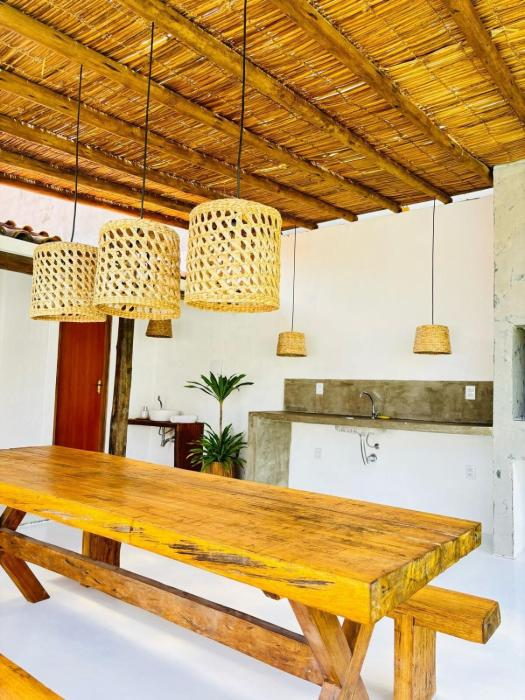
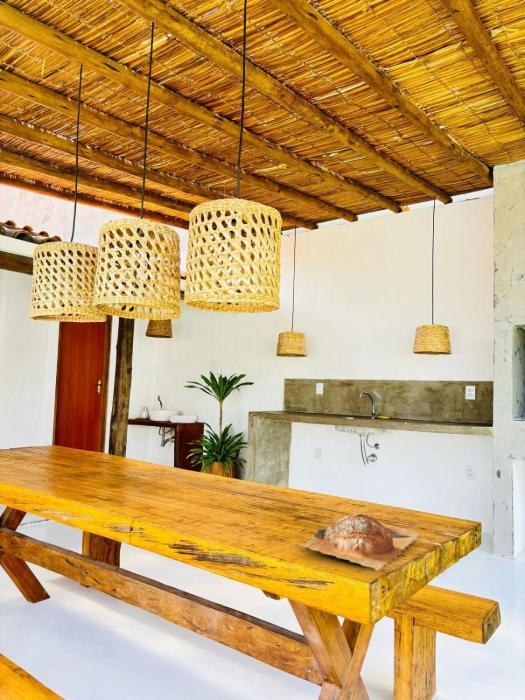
+ chopping board (364, 529)
